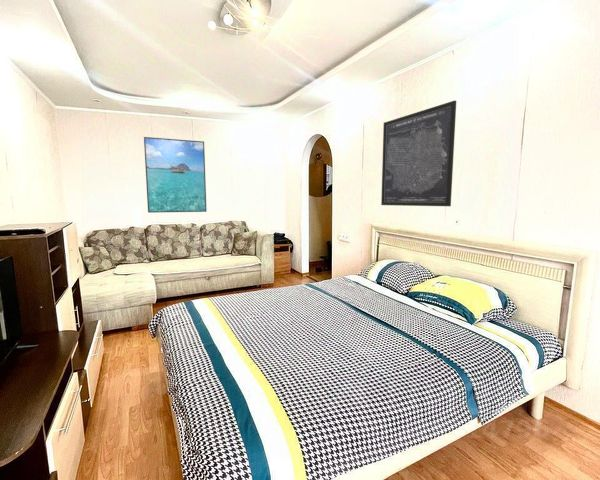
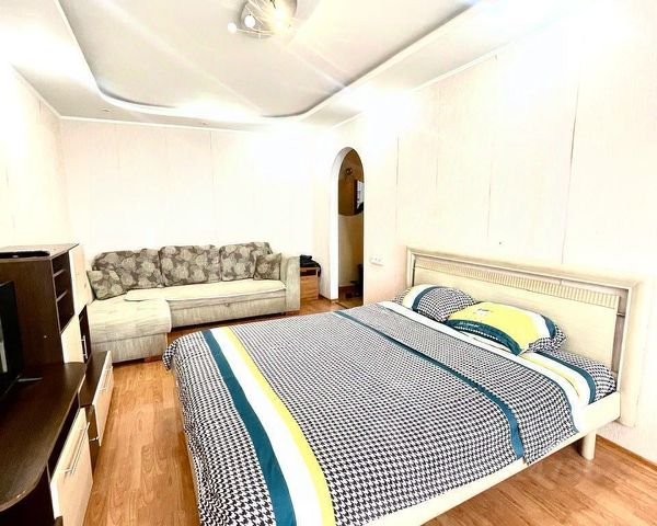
- wall art (413, 160)
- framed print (176, 176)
